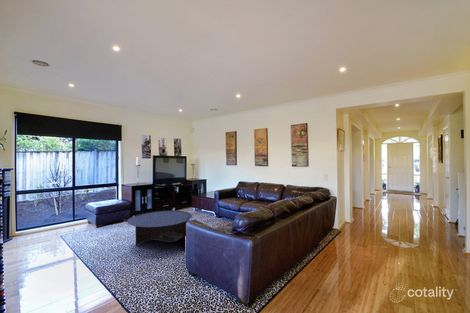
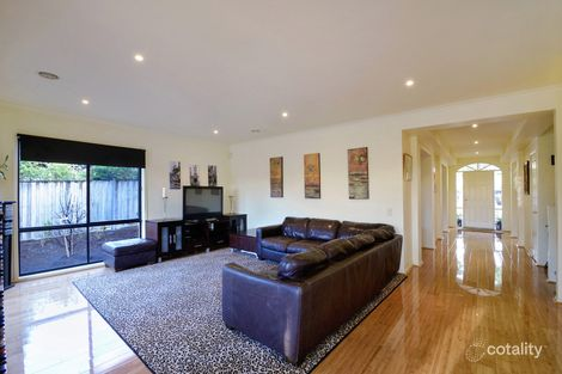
- coffee table (161, 232)
